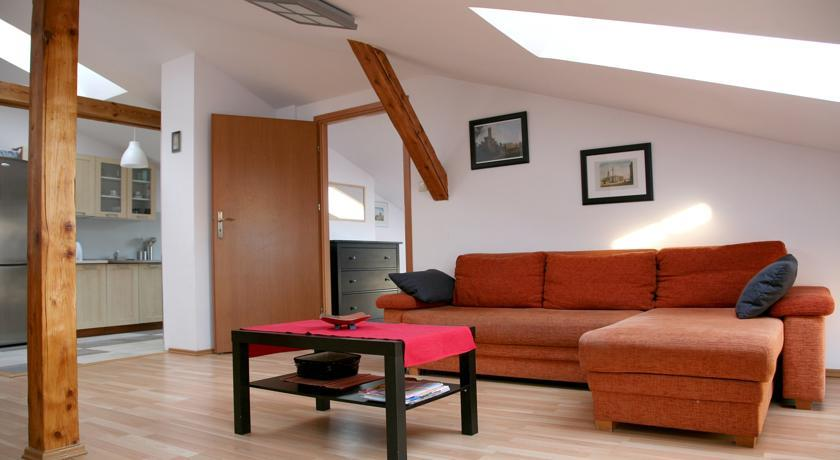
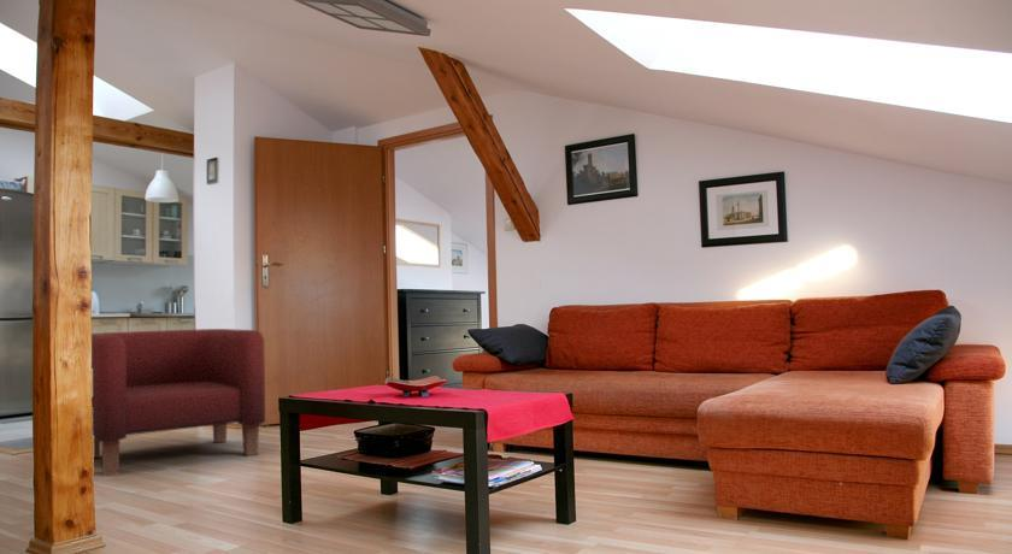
+ armchair (169, 393)
